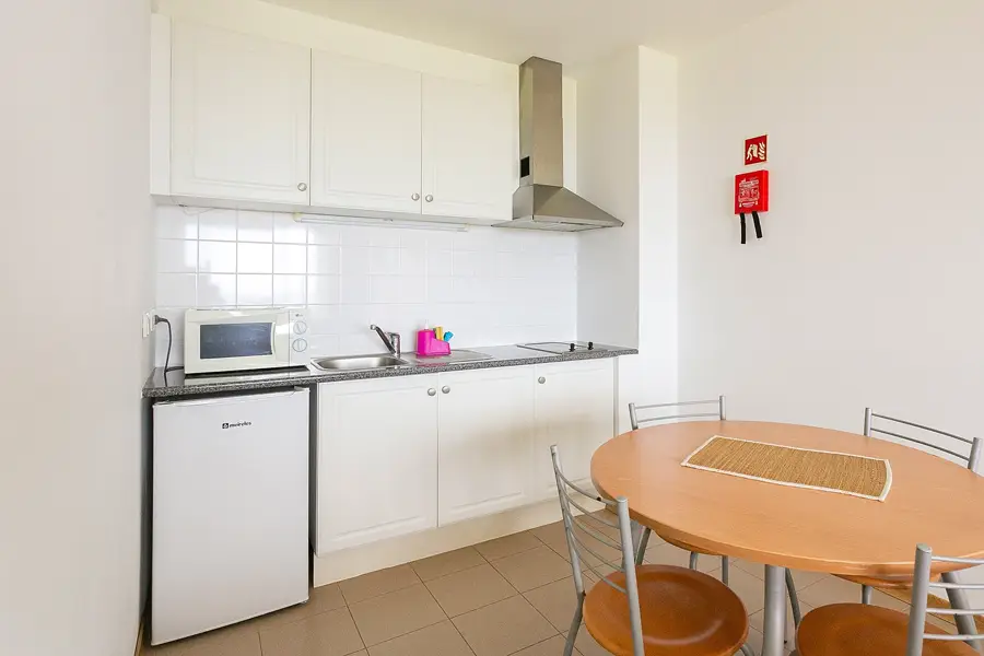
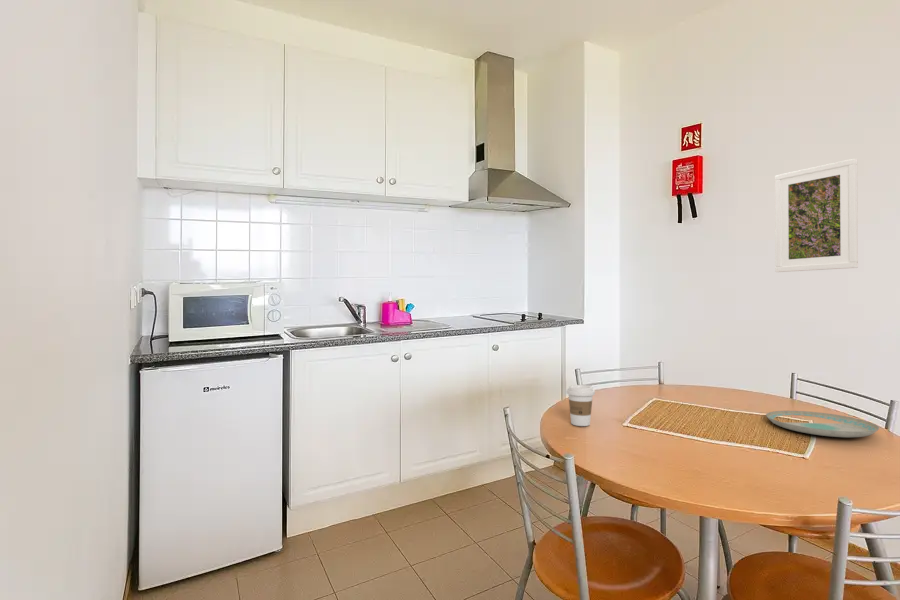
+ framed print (813, 218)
+ plate (819, 423)
+ coffee cup (580, 405)
